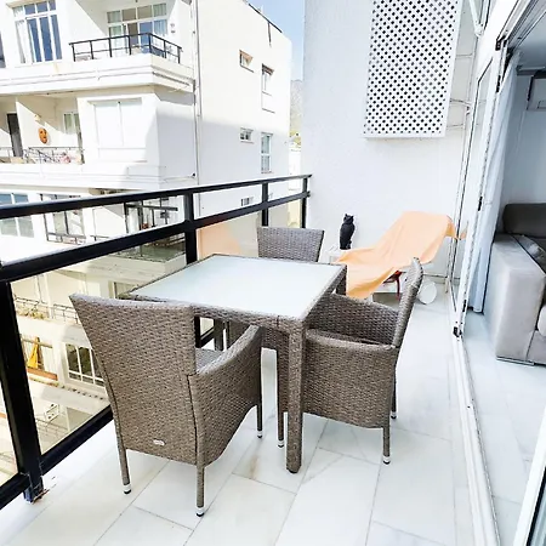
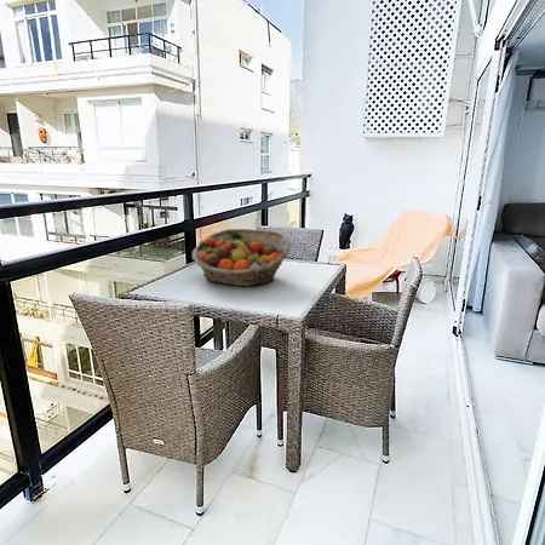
+ fruit basket (241, 256)
